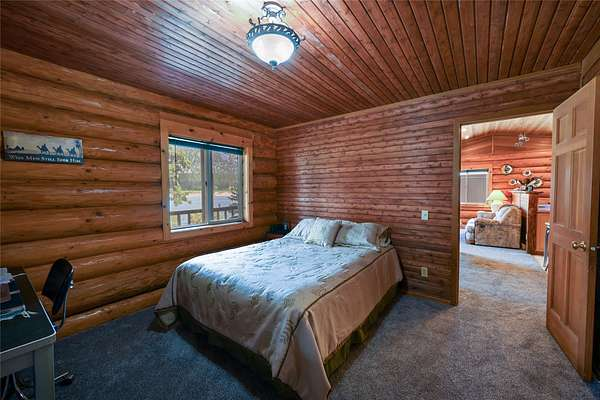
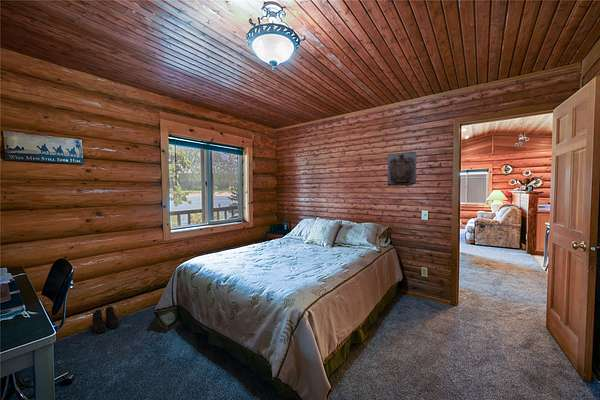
+ wall sculpture (401, 169)
+ boots (106, 317)
